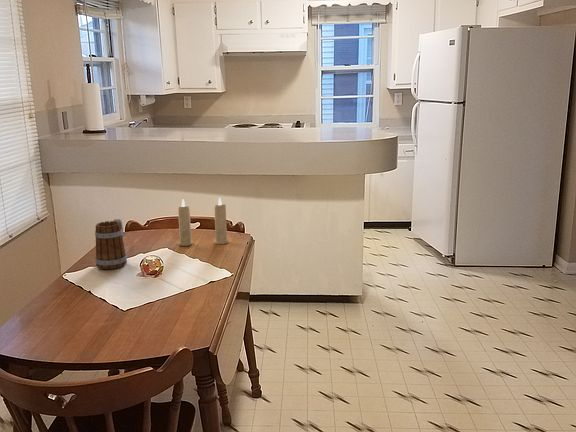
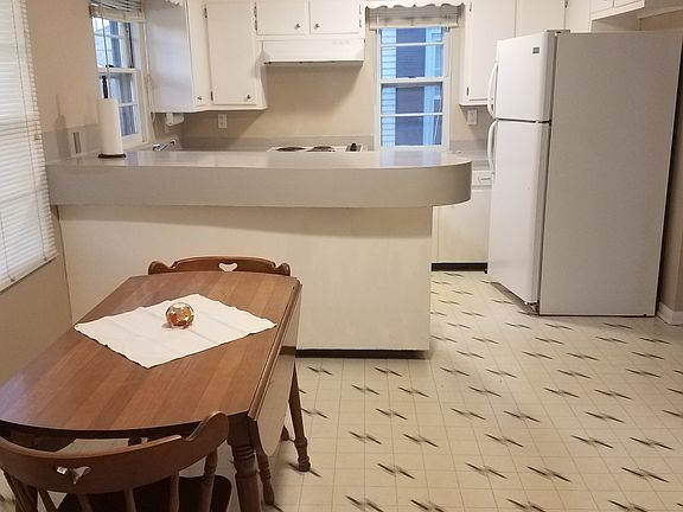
- mug (112, 242)
- candle (189, 220)
